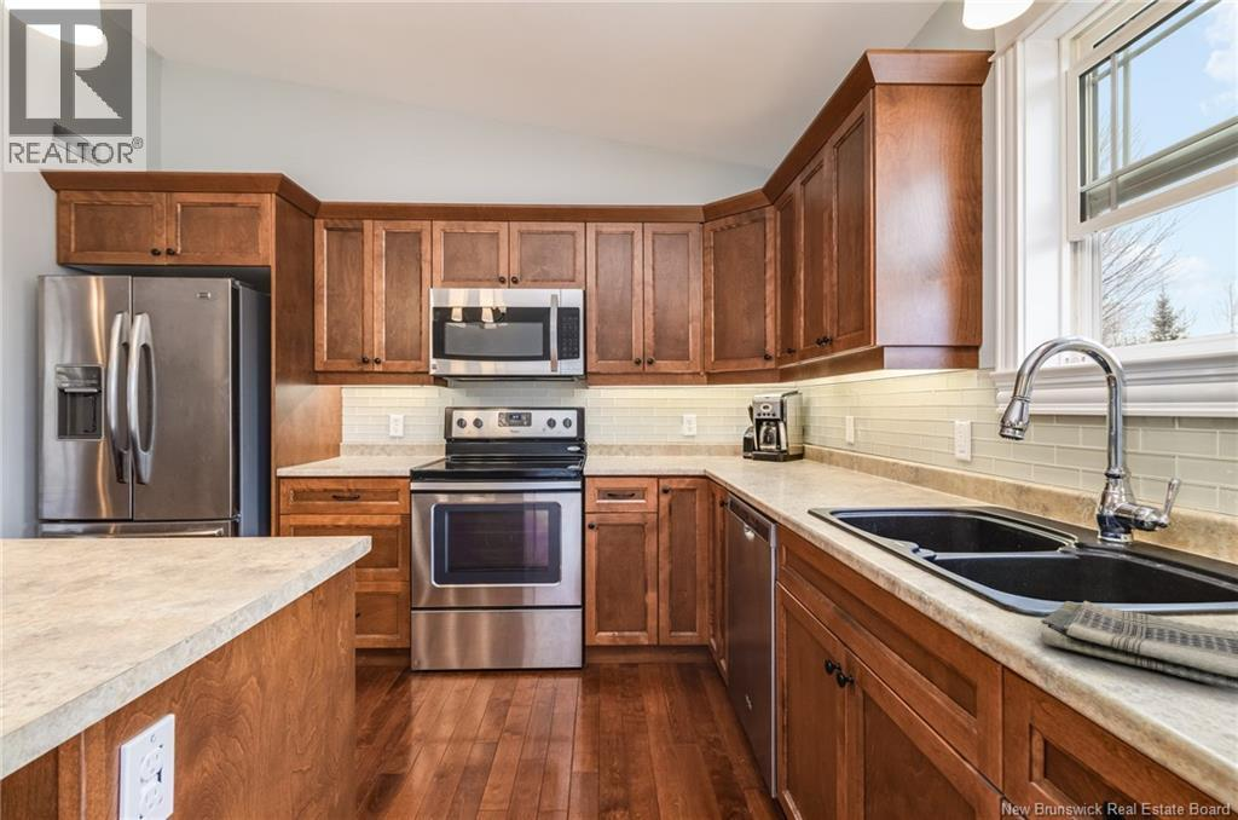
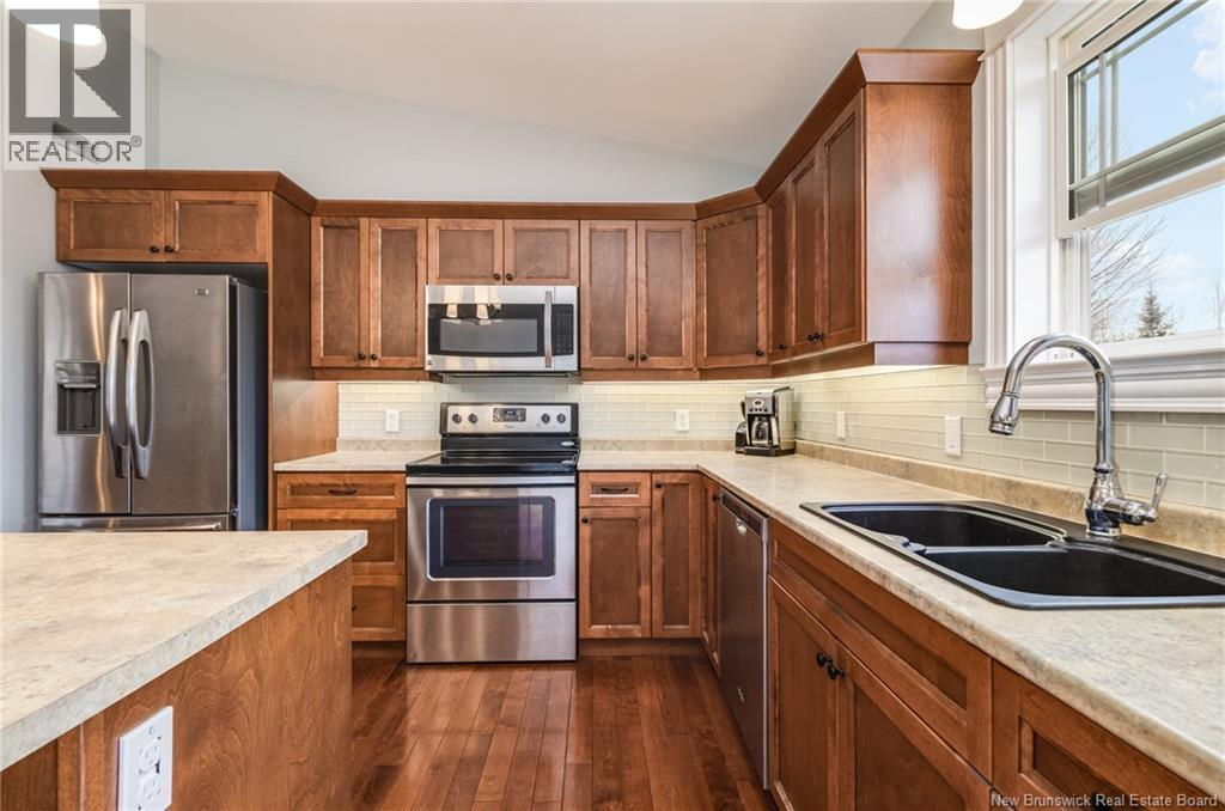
- dish towel (1145, 634)
